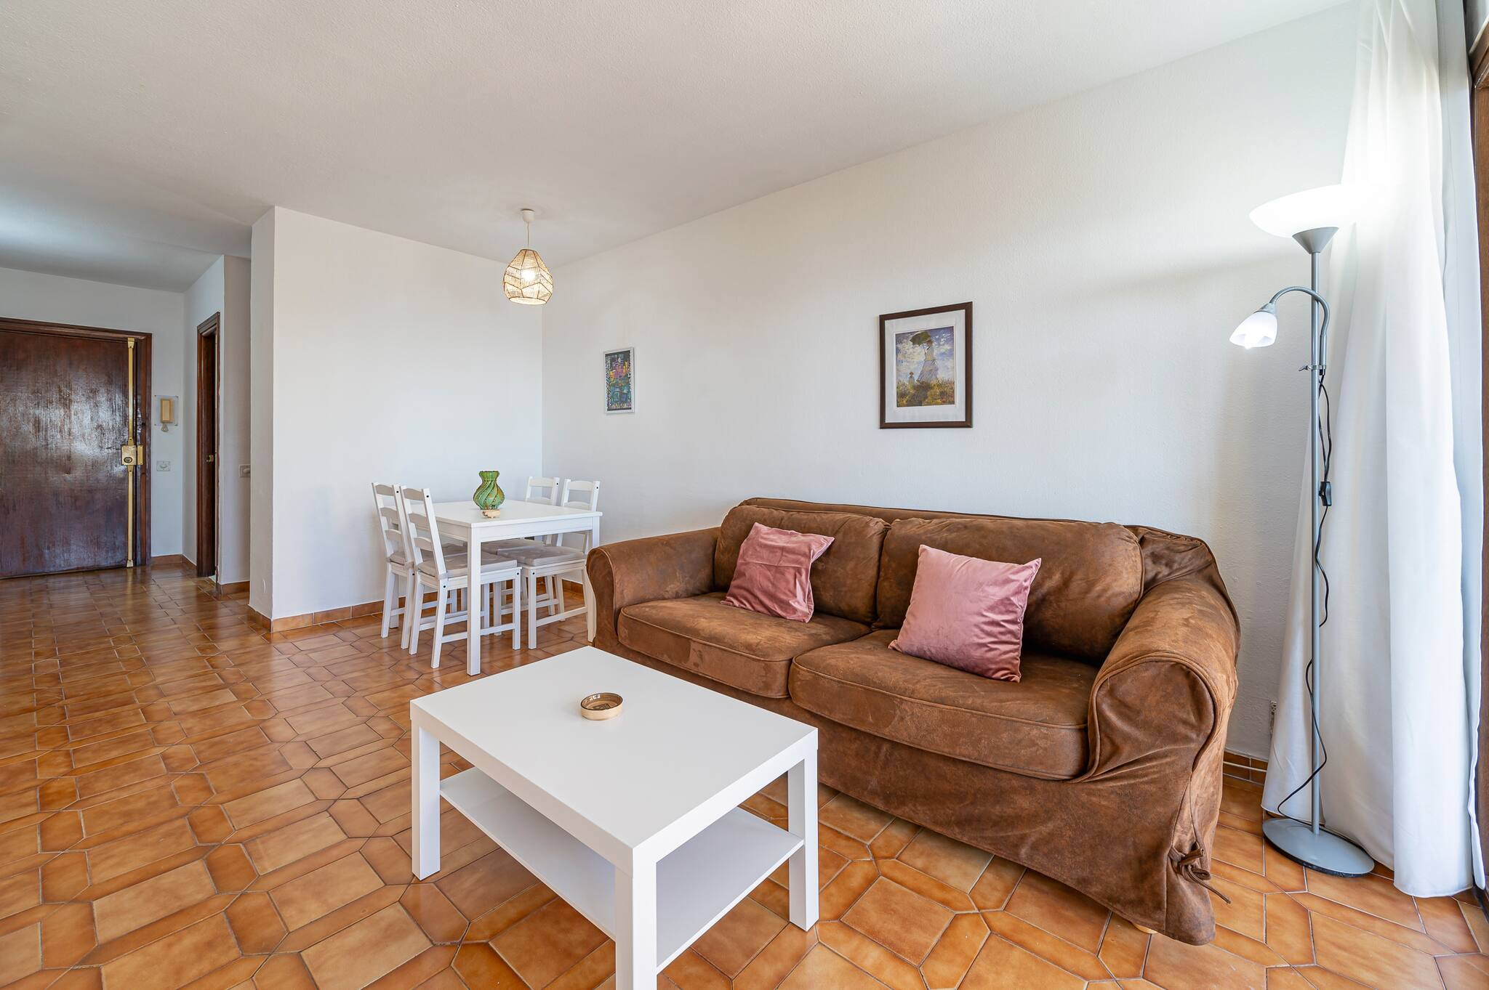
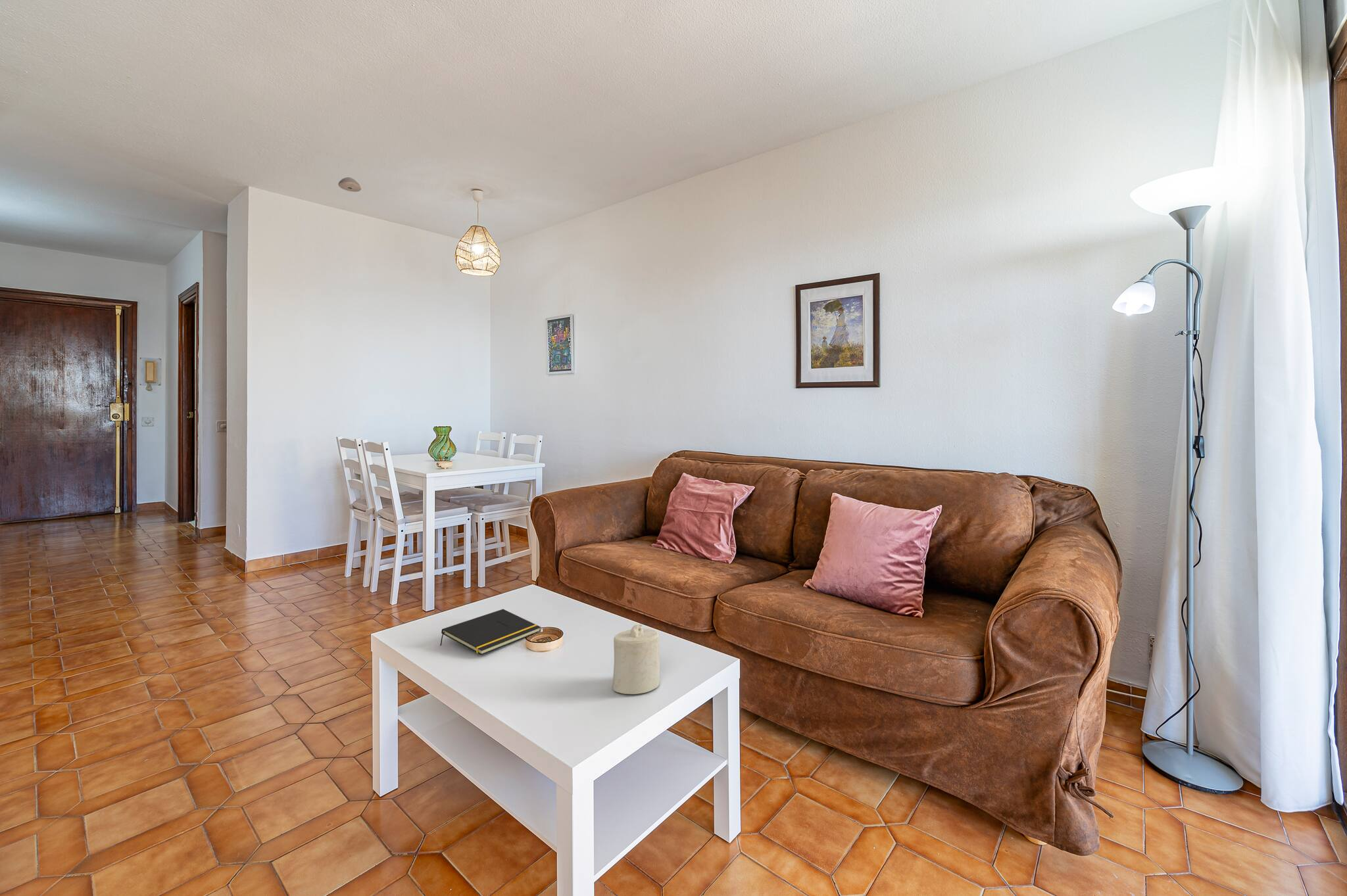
+ notepad (493, 630)
+ candle (636, 655)
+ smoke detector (349, 183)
